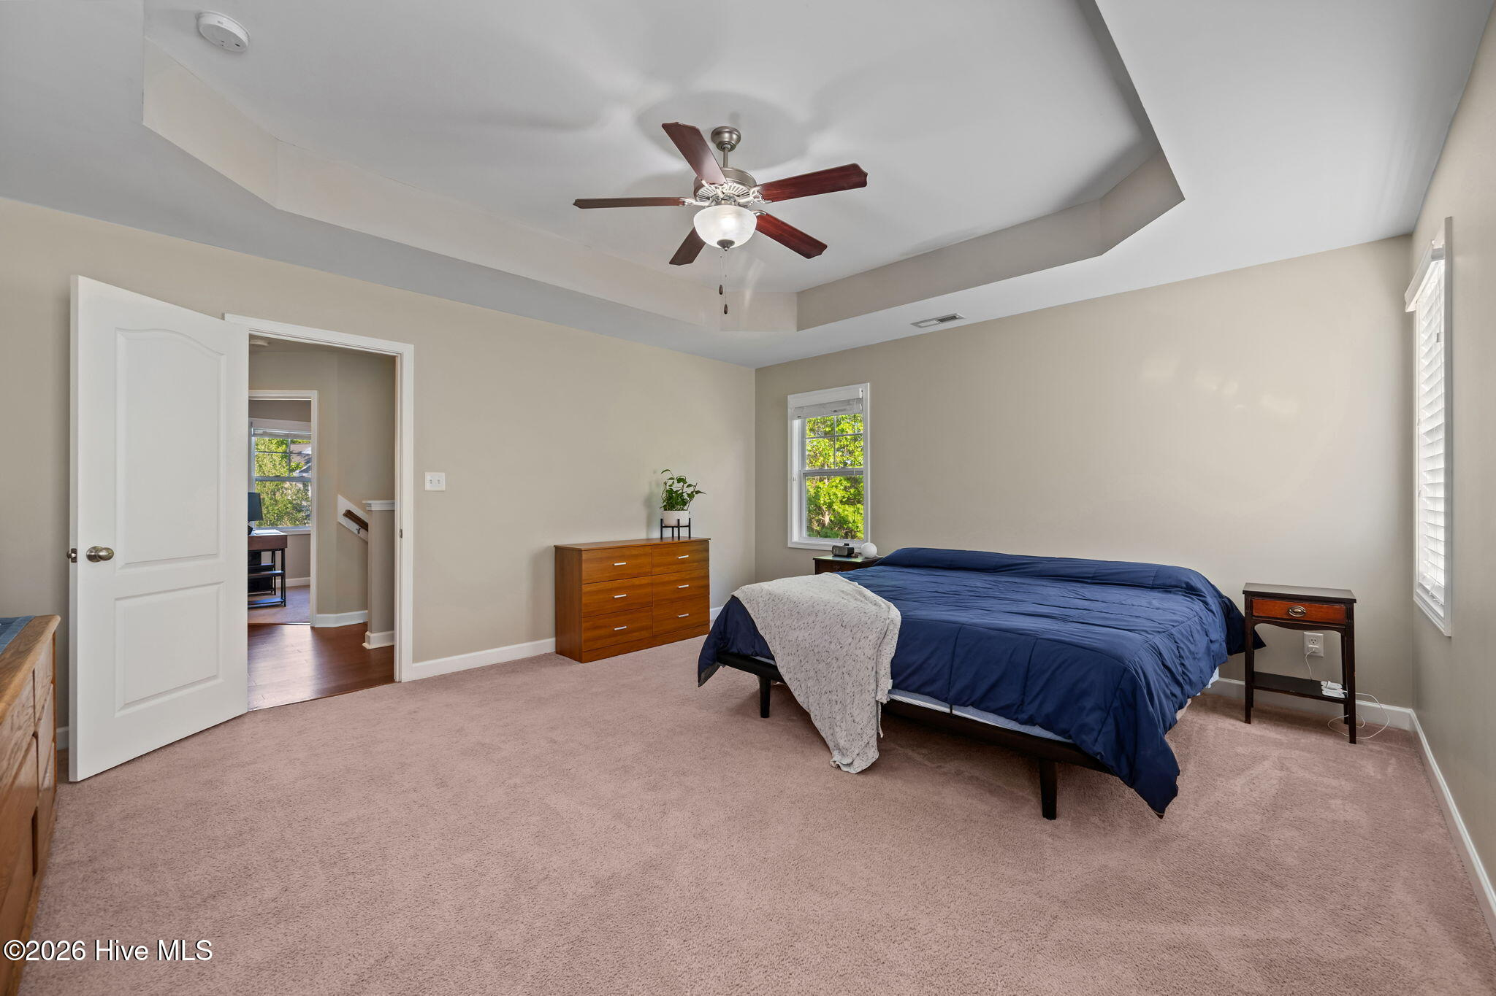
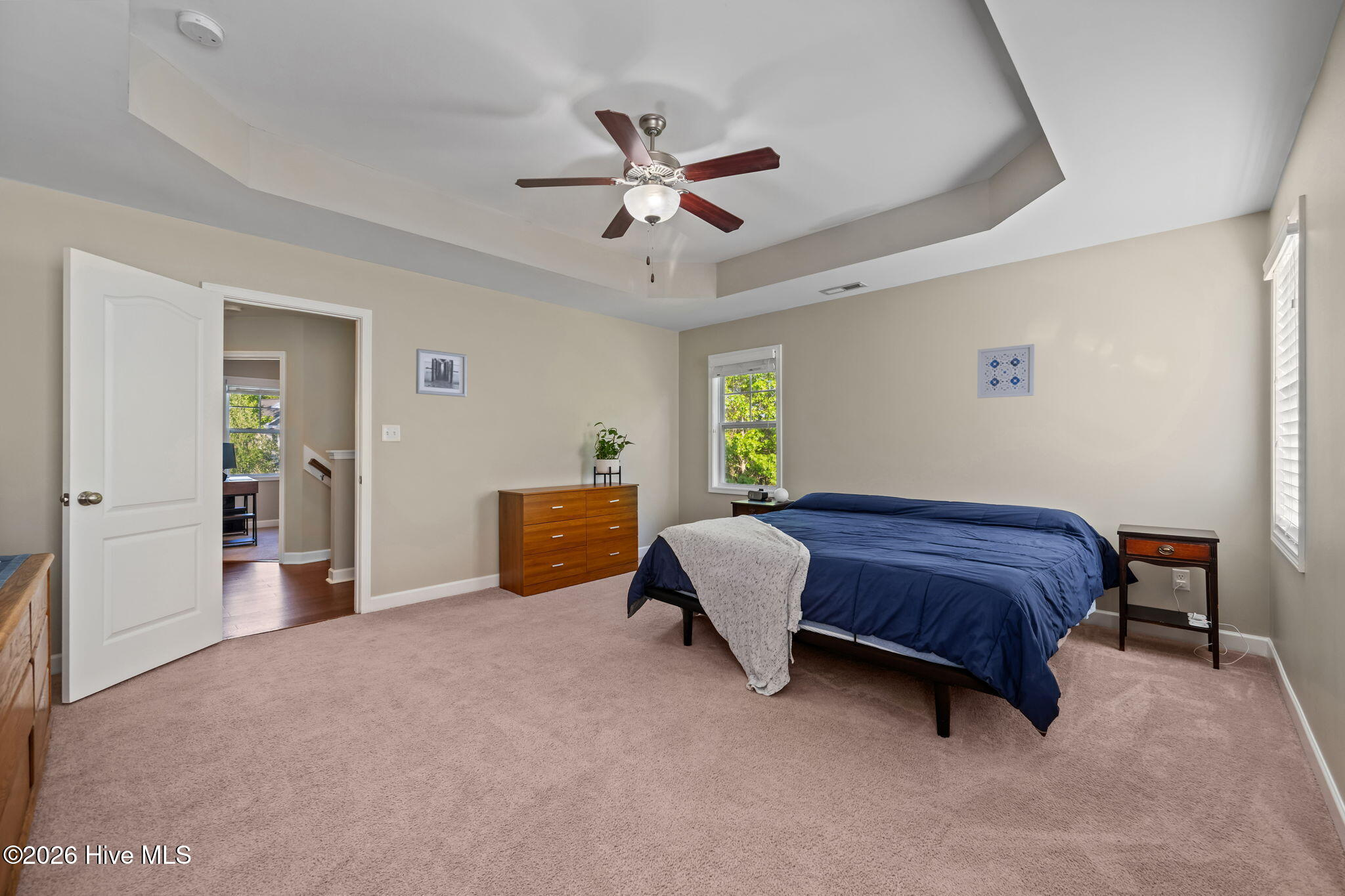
+ wall art (1005, 372)
+ wall art (442, 373)
